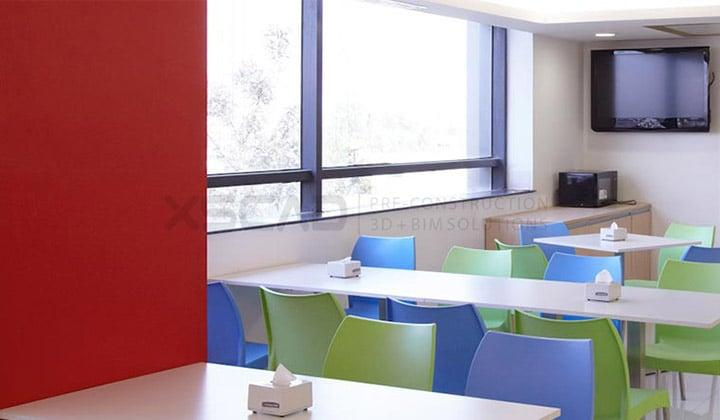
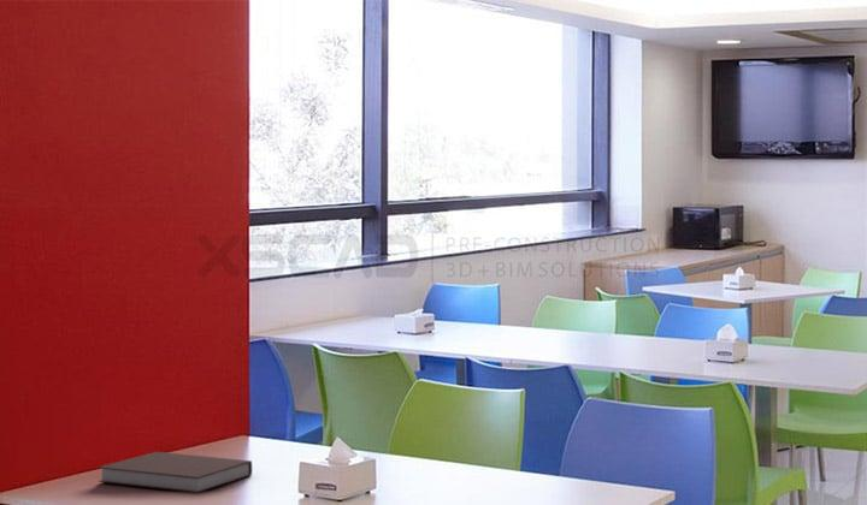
+ notebook (176, 470)
